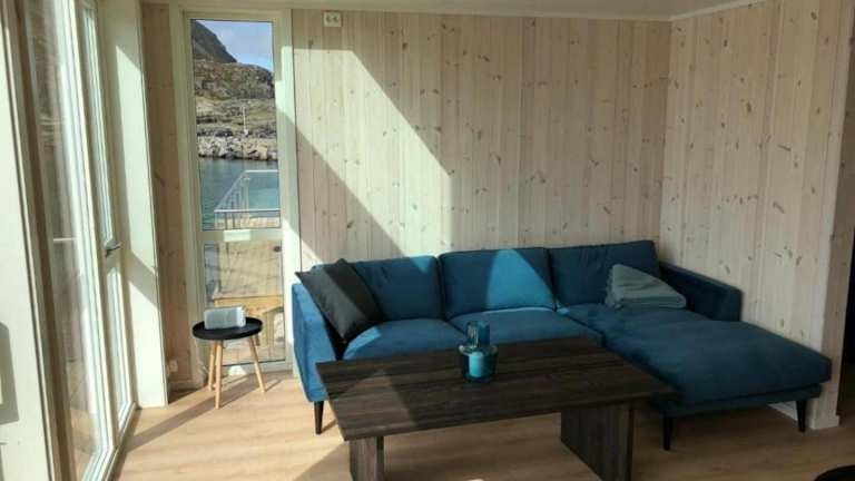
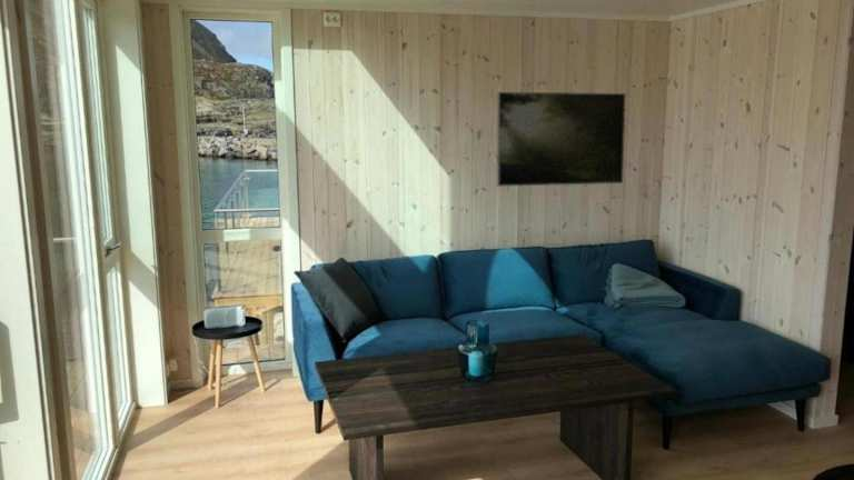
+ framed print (562, 139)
